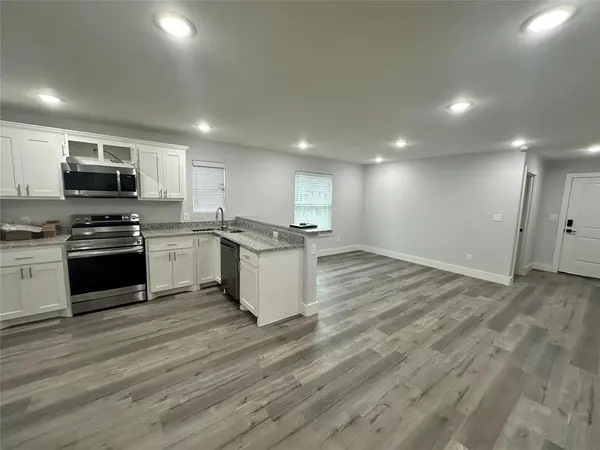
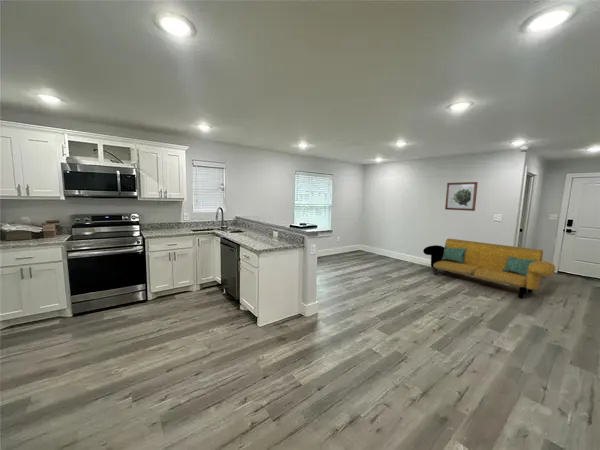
+ wall art (460, 196)
+ sofa (480, 264)
